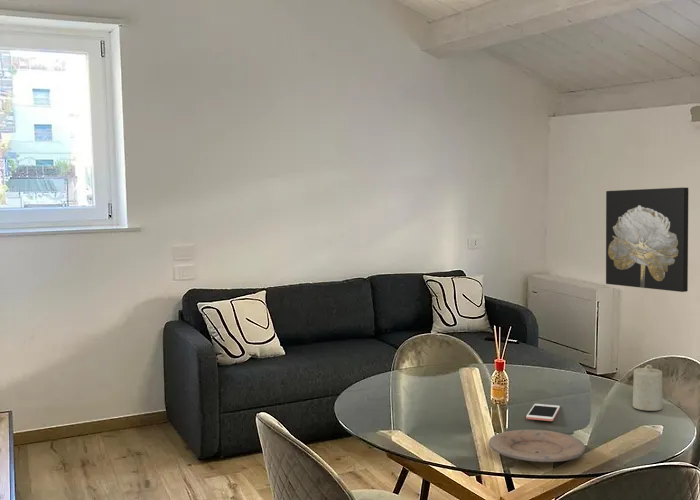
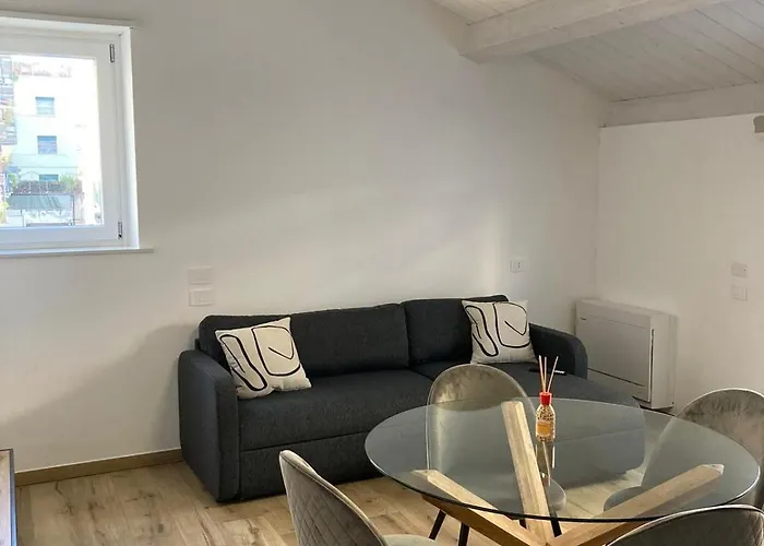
- cell phone (543, 412)
- wall art (645, 238)
- candle (647, 385)
- plate (536, 448)
